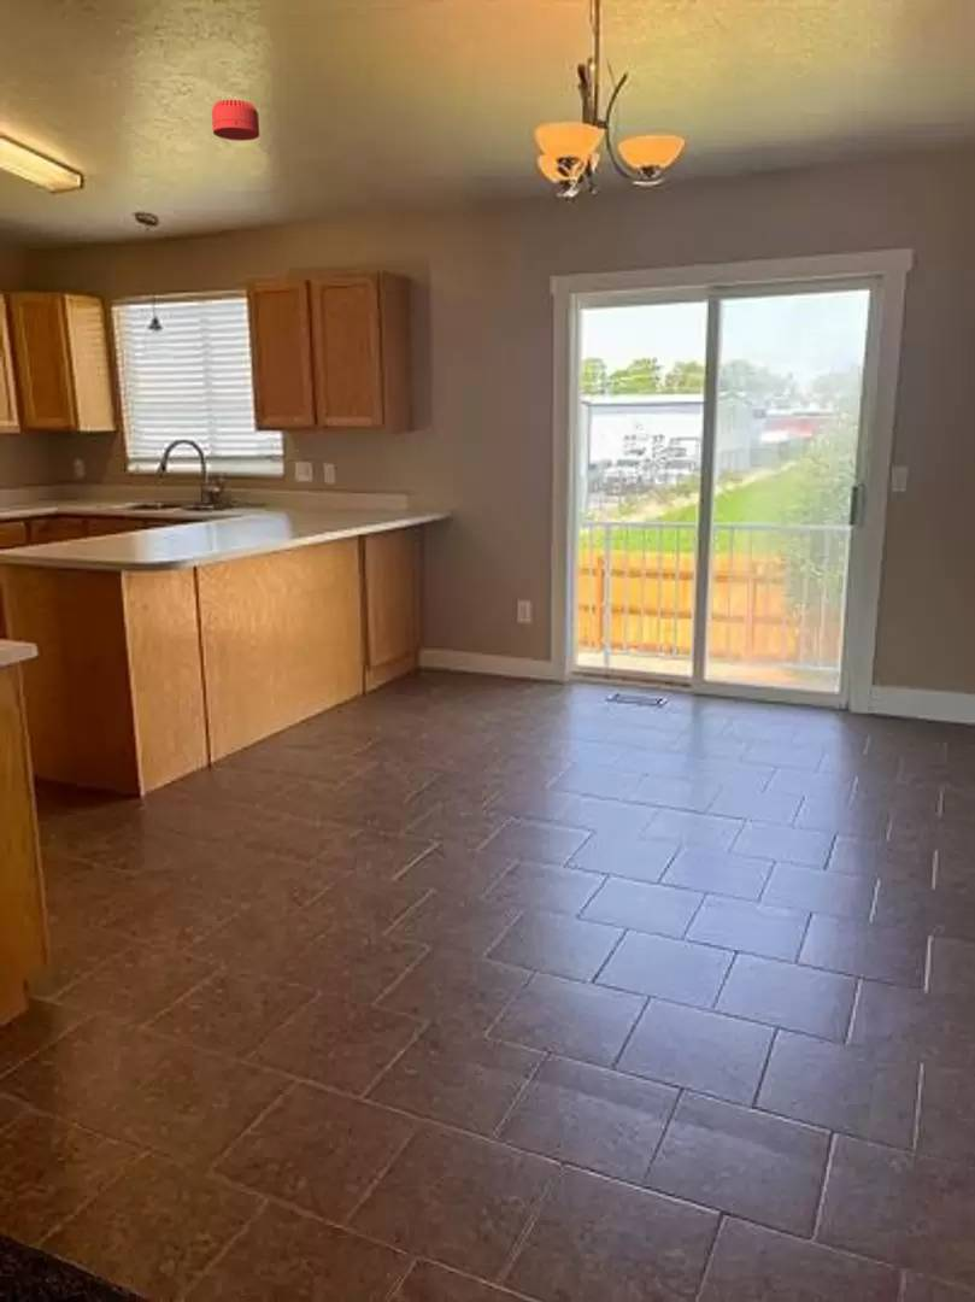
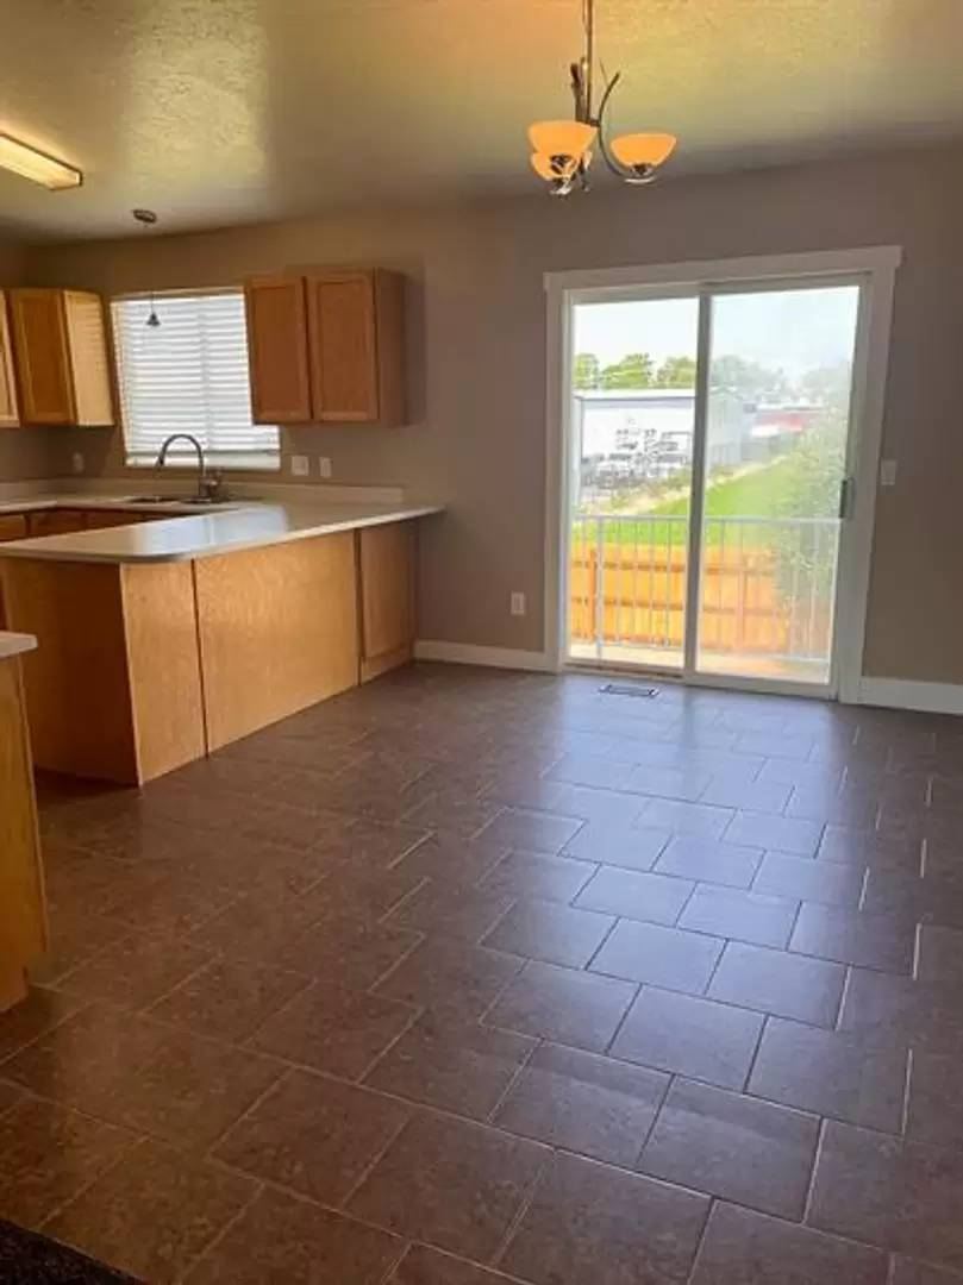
- smoke detector (235, 119)
